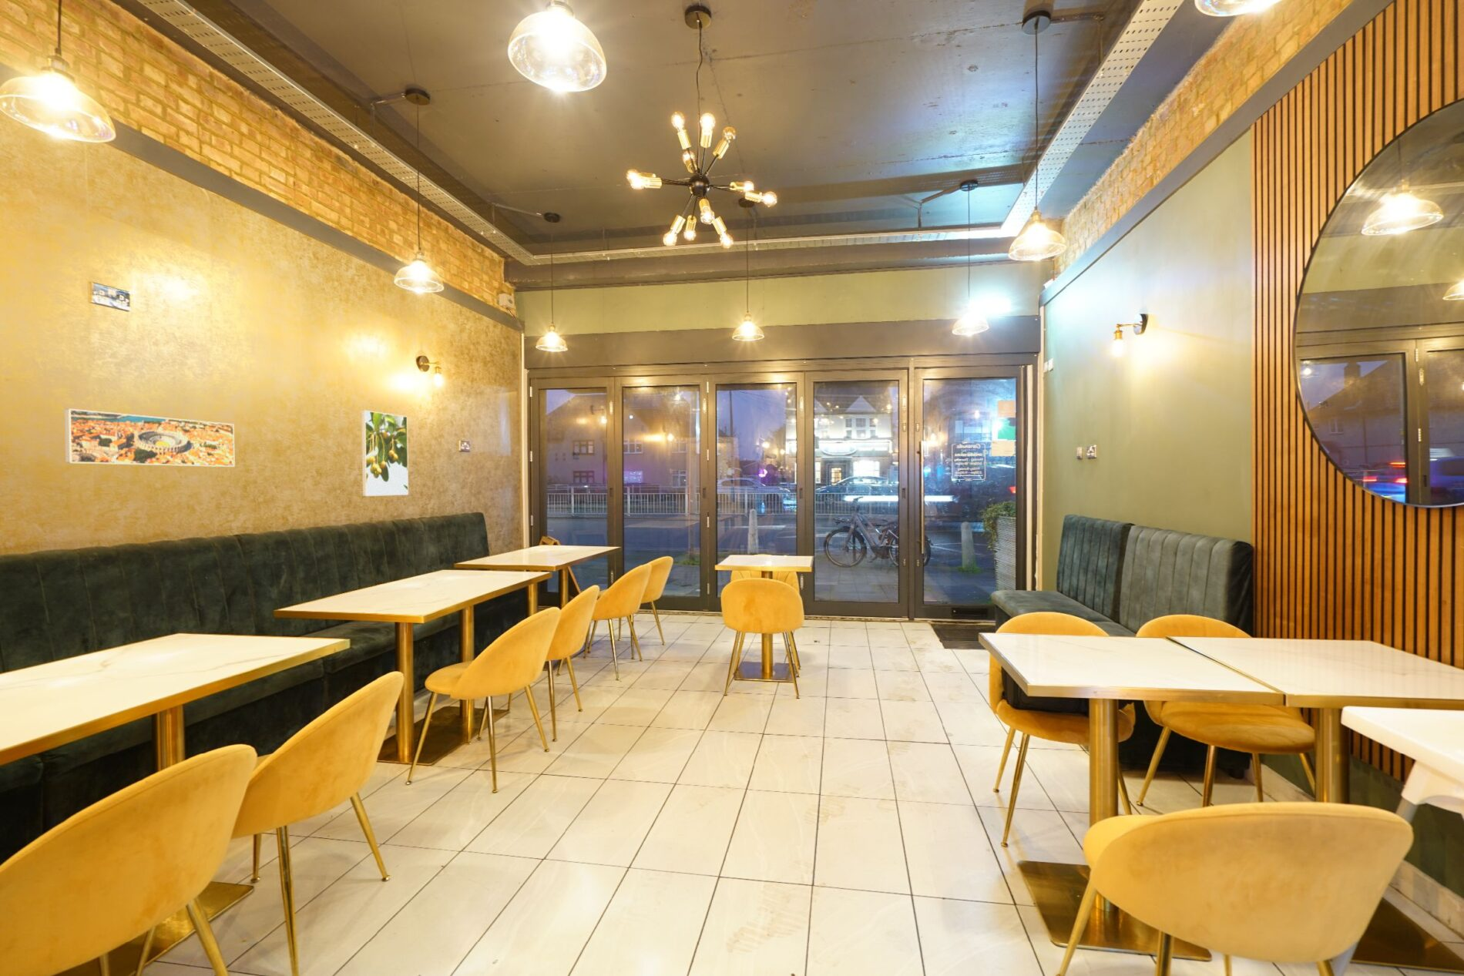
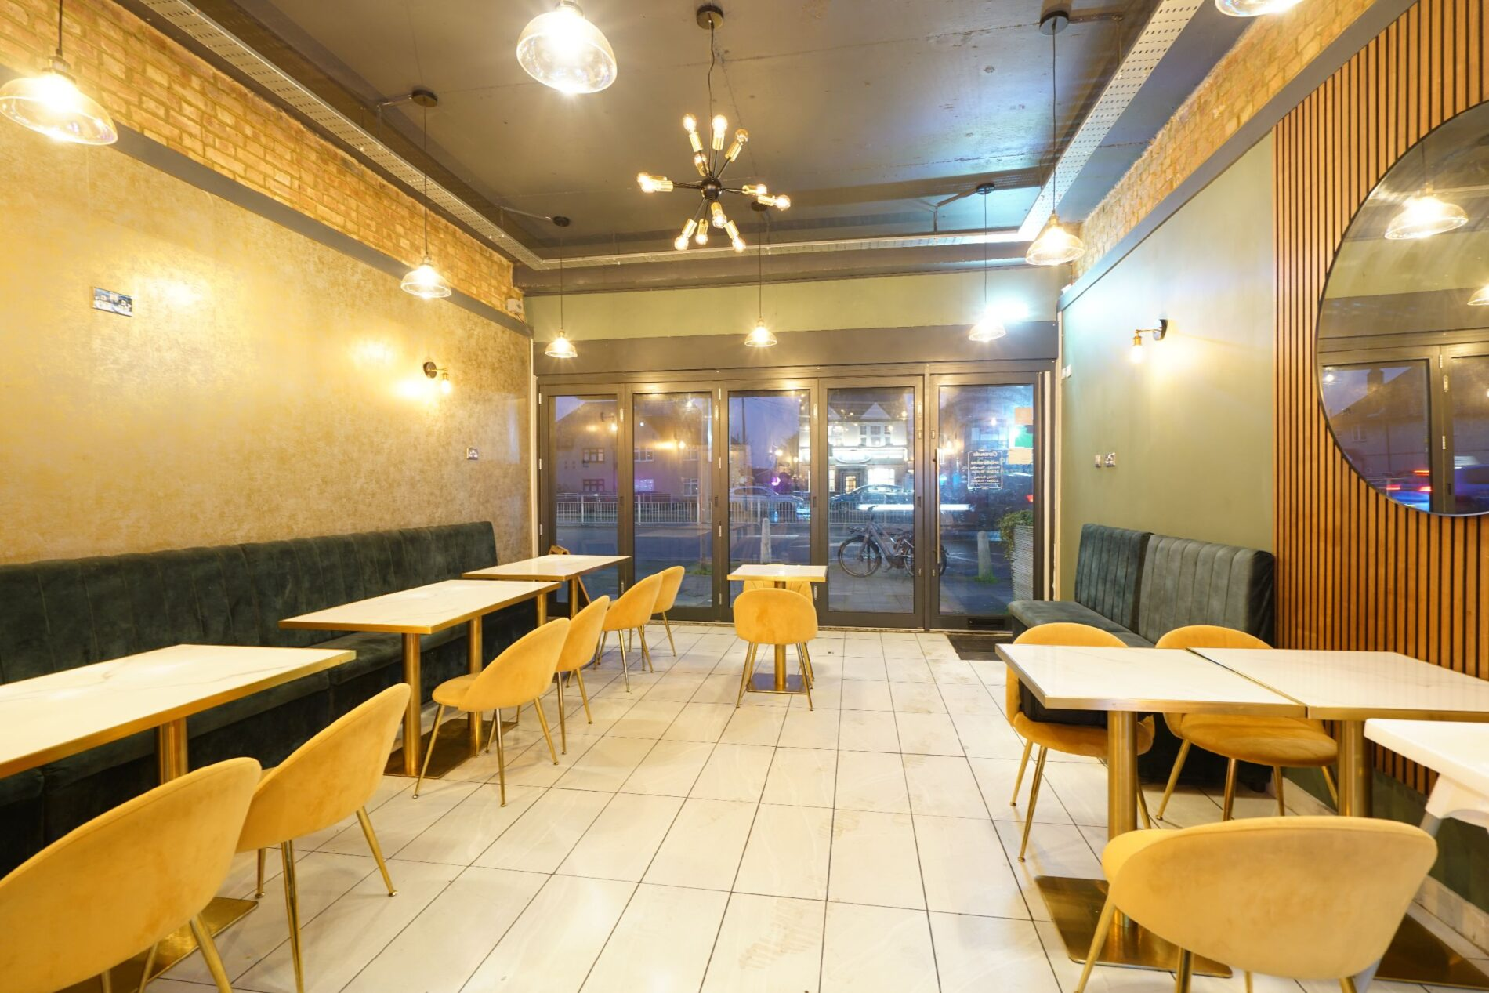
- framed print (159, 441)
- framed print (386, 454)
